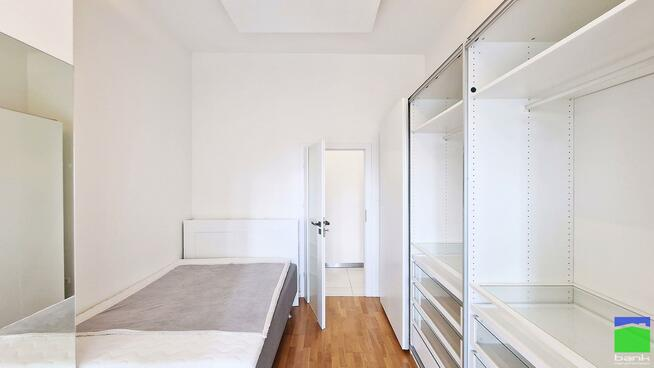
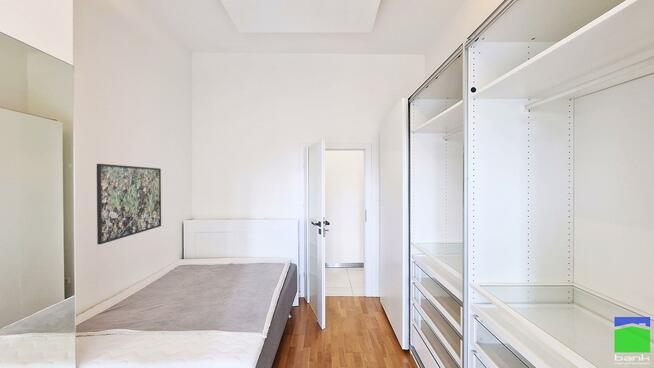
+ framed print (134, 200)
